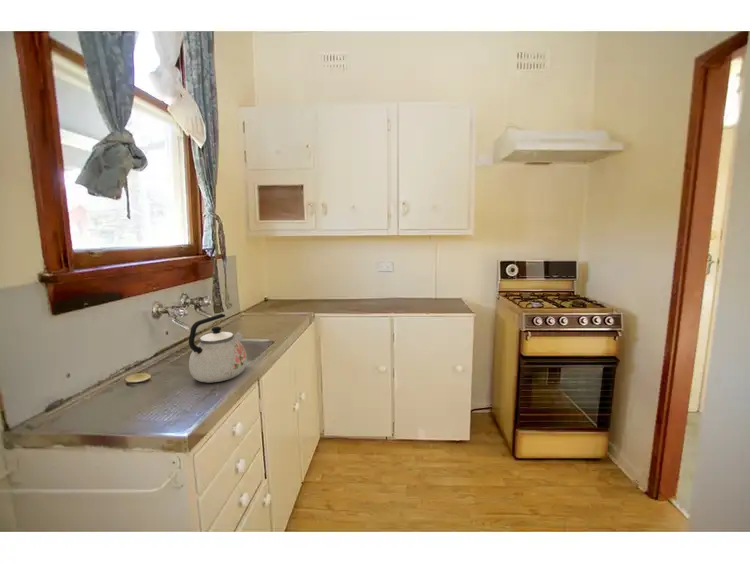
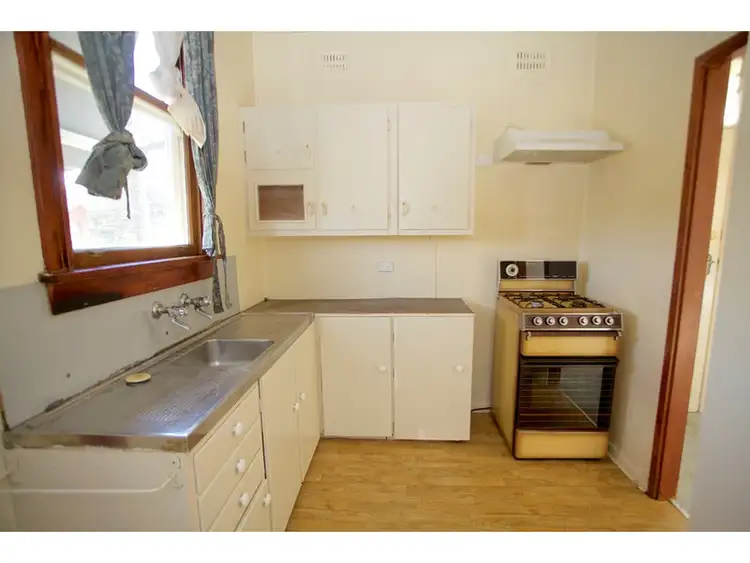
- kettle (218, 345)
